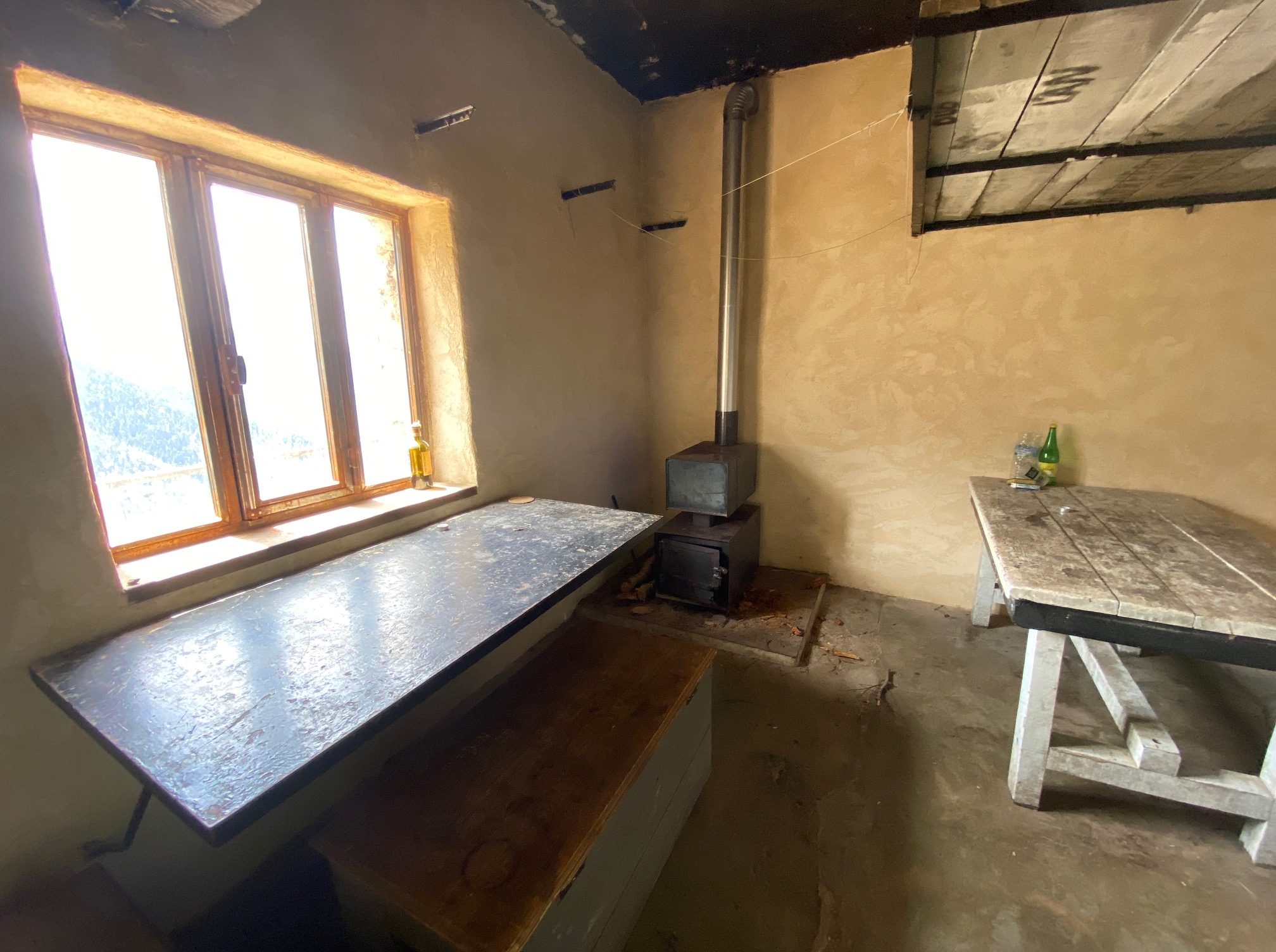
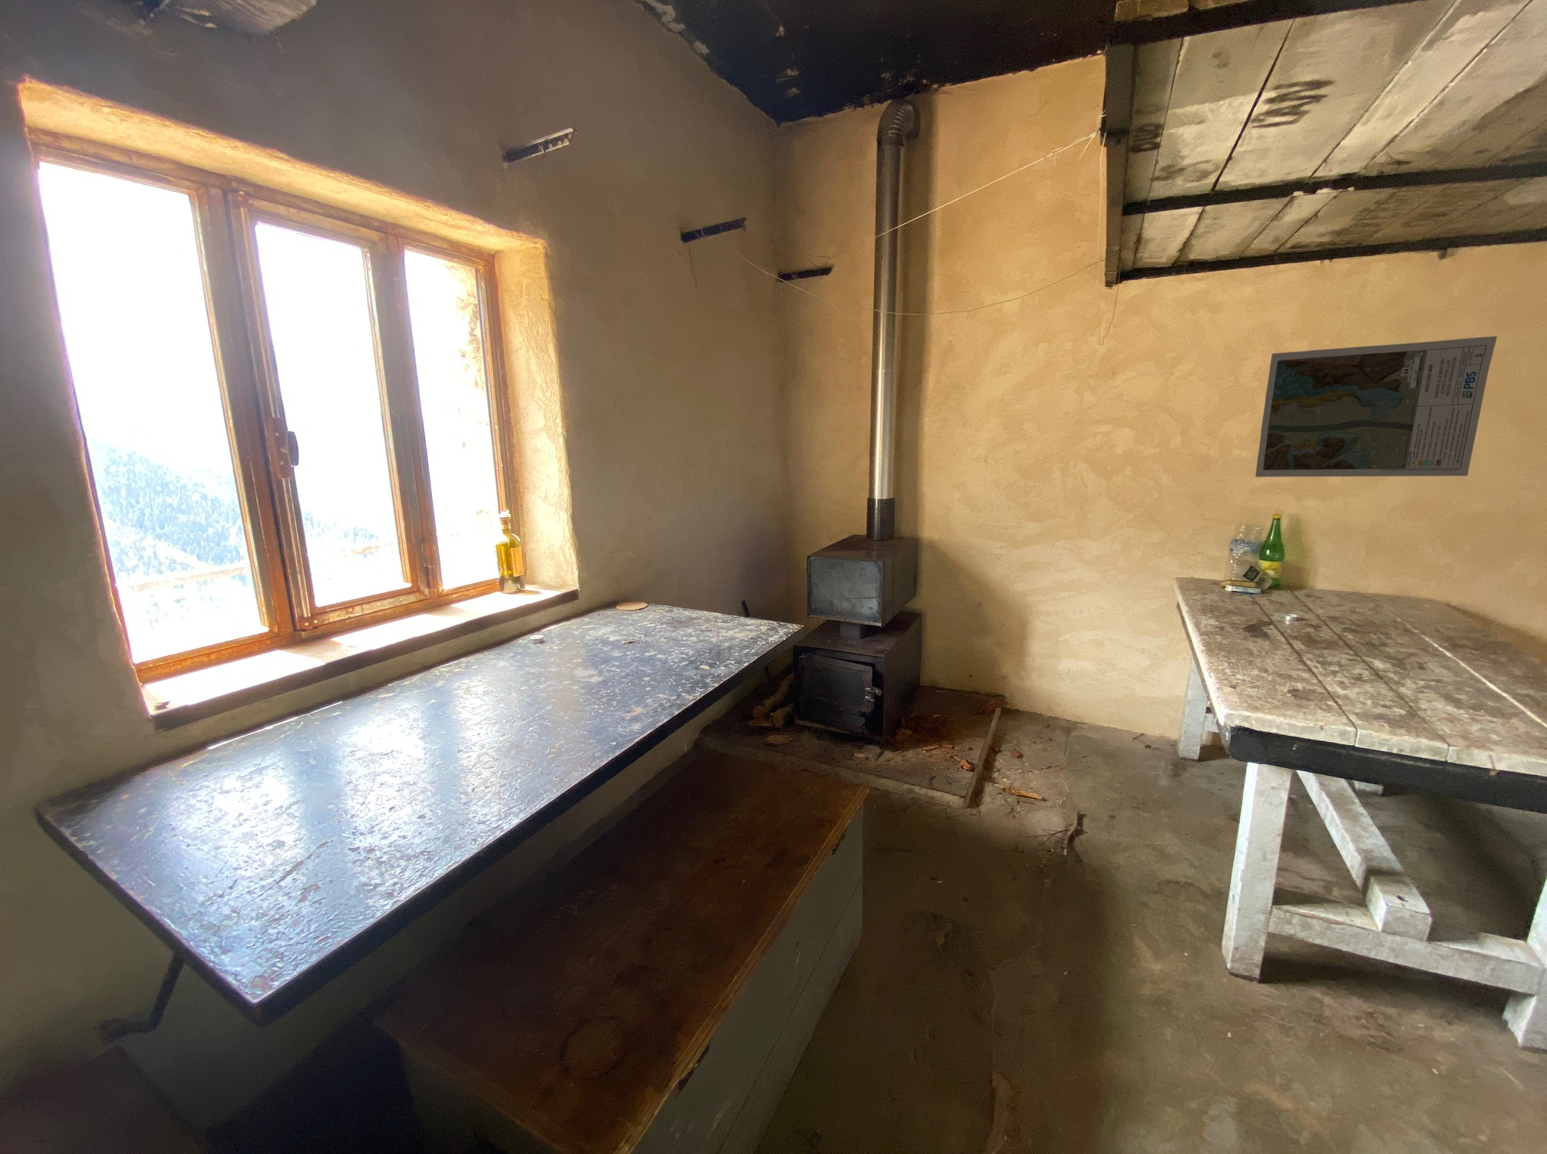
+ map (1366, 412)
